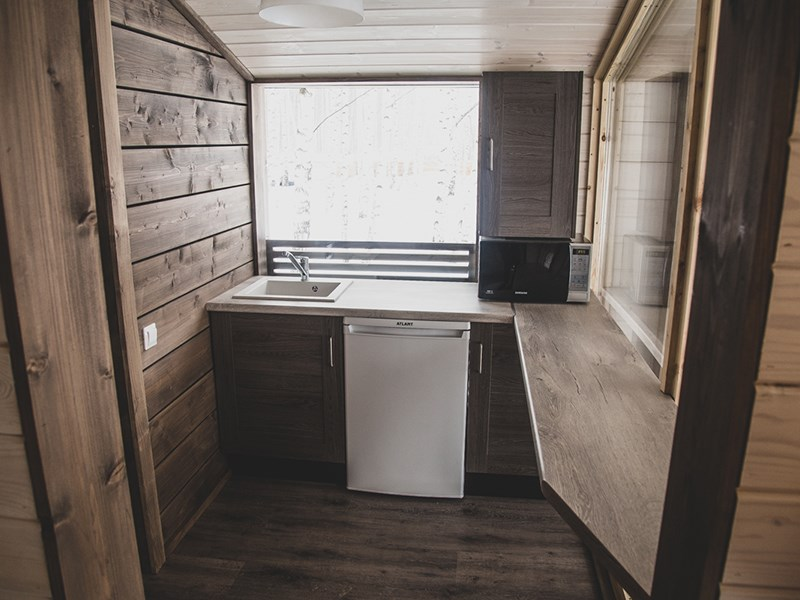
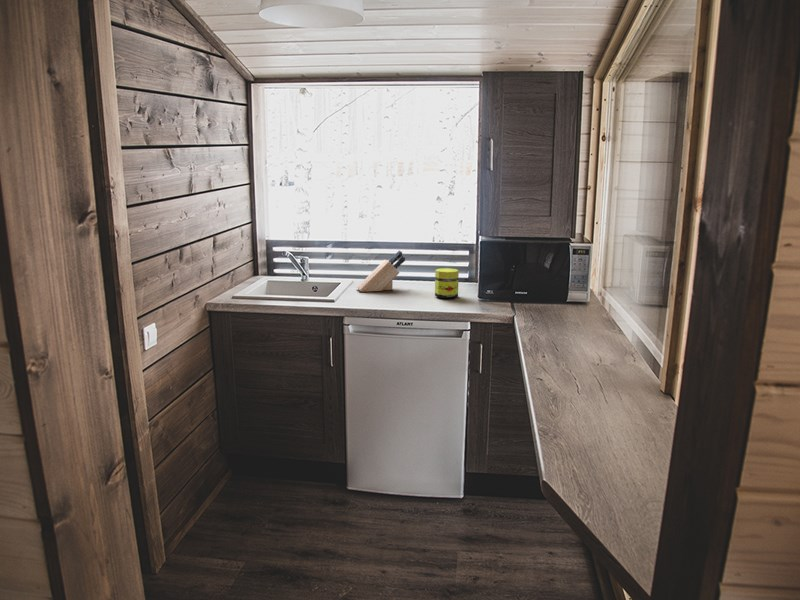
+ knife block (381, 270)
+ jar (446, 283)
